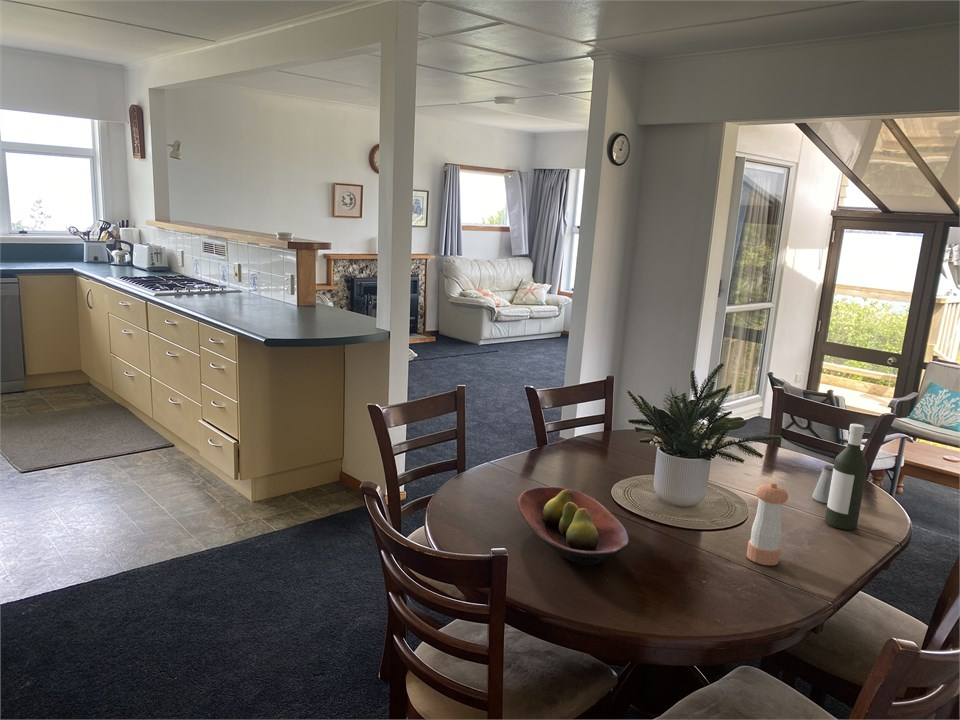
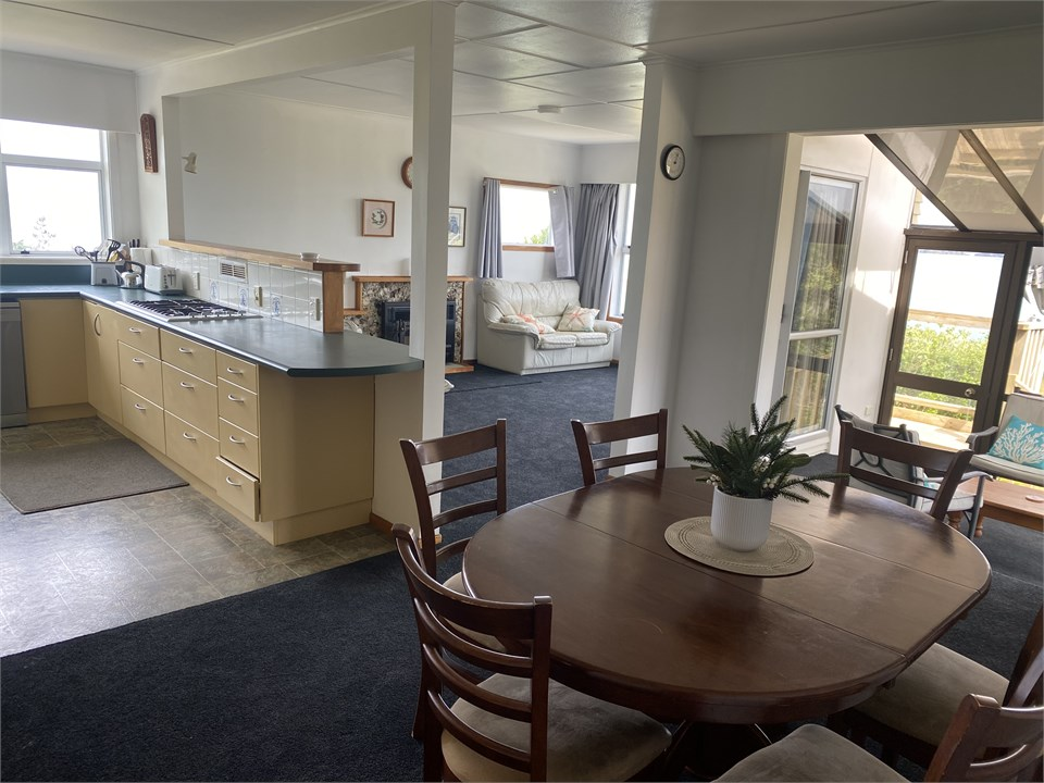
- fruit bowl (570, 518)
- bottle (848, 475)
- pepper shaker (768, 521)
- saltshaker (828, 483)
